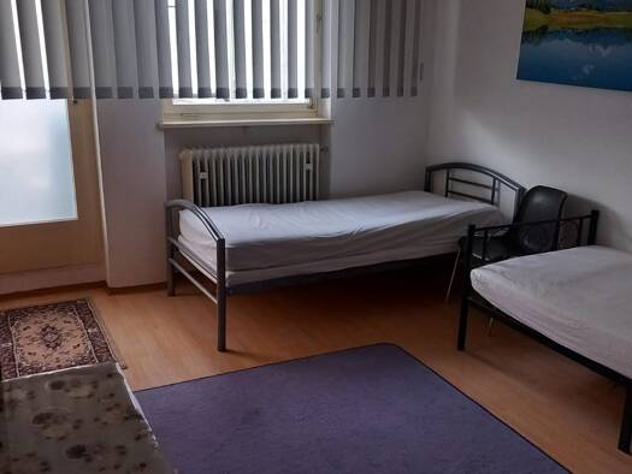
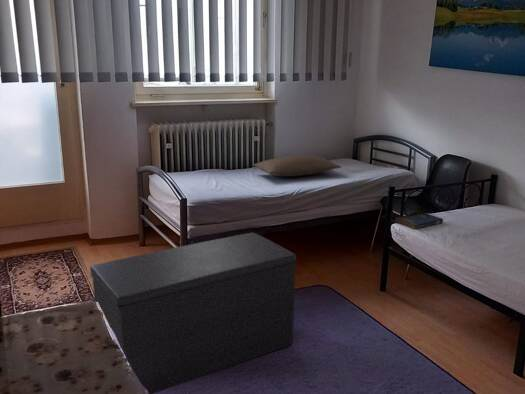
+ pillow (296, 166)
+ bench (197, 306)
+ hardcover book (418, 220)
